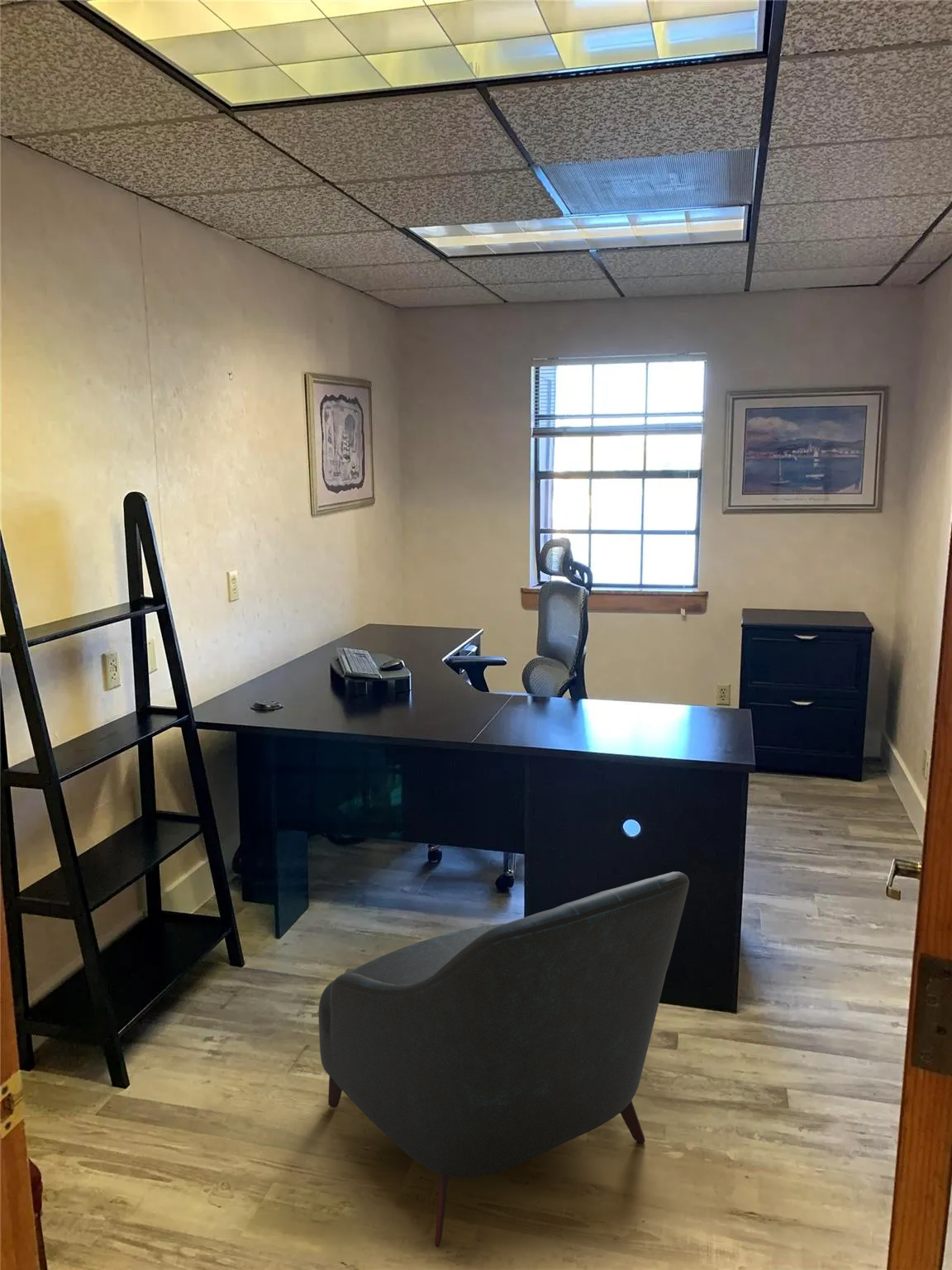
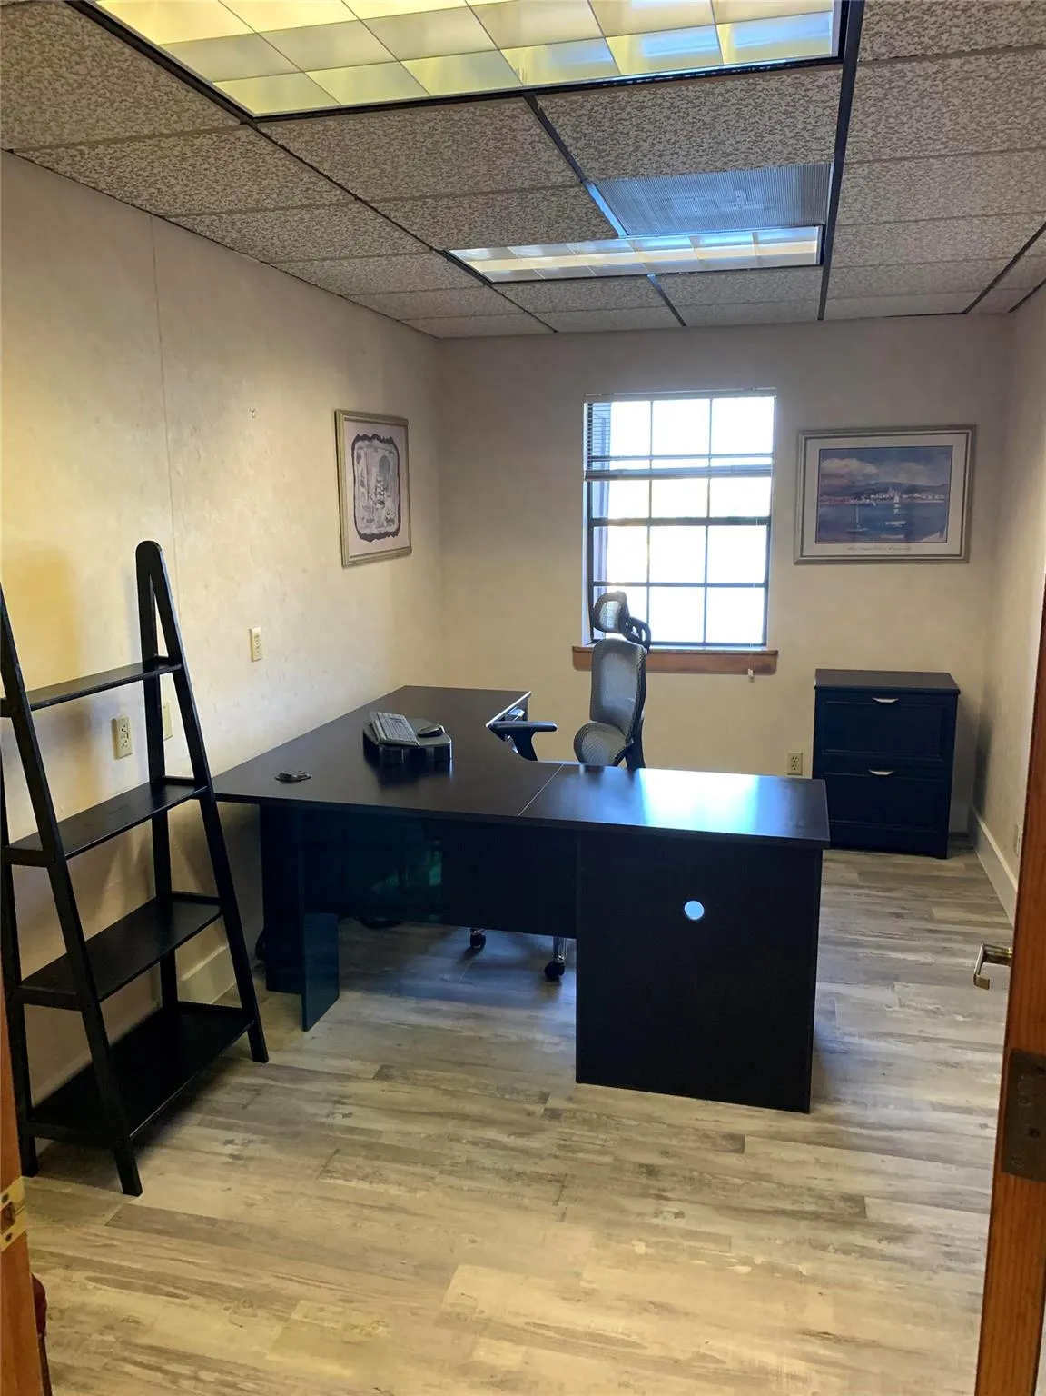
- armchair (504, 989)
